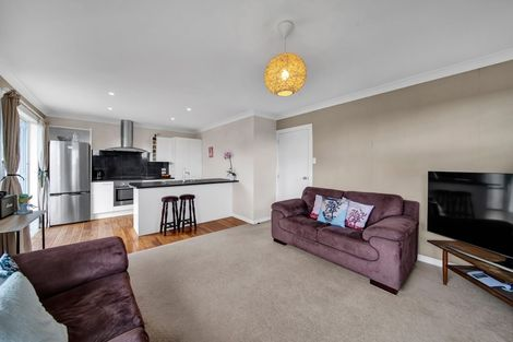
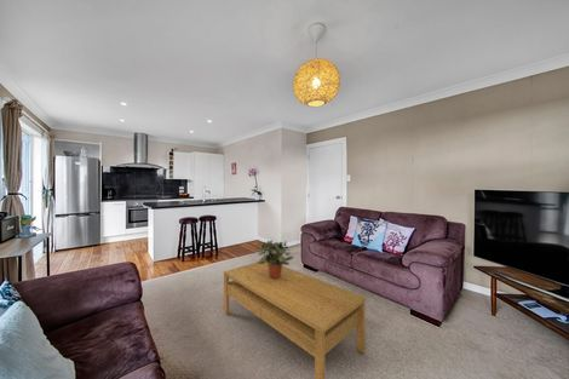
+ potted plant (275, 258)
+ coffee table (284, 306)
